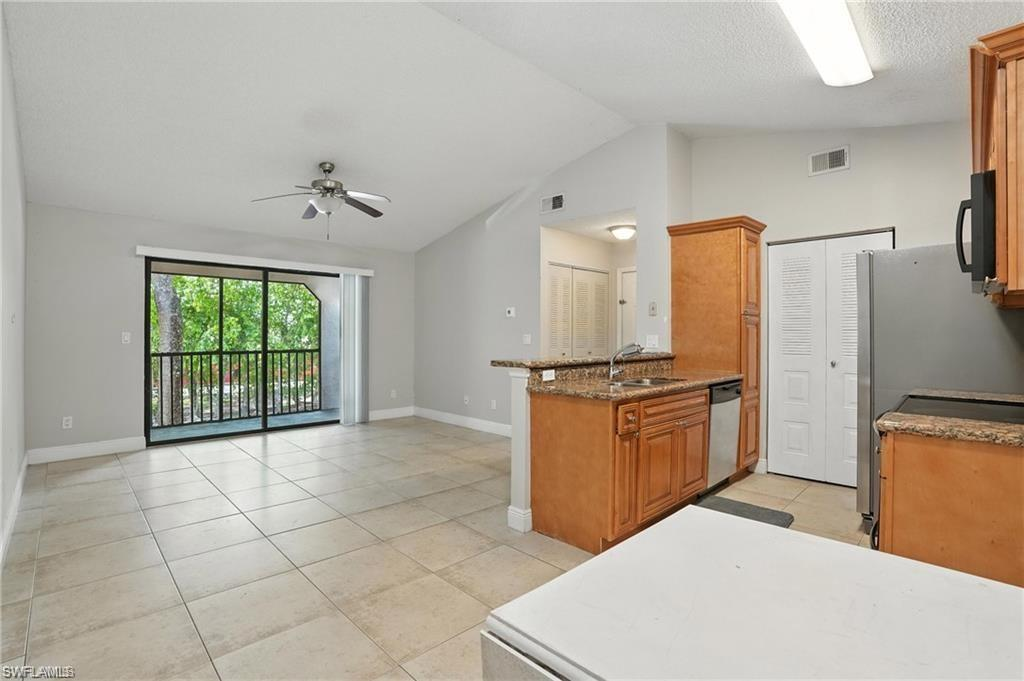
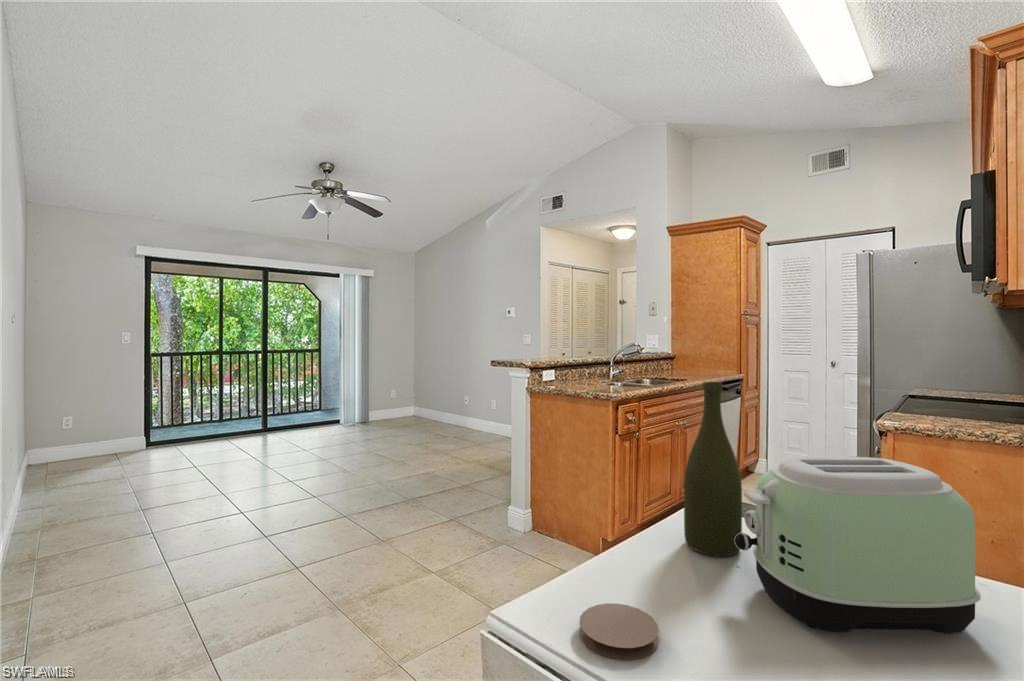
+ toaster (847, 536)
+ coaster (618, 629)
+ bottle (712, 464)
